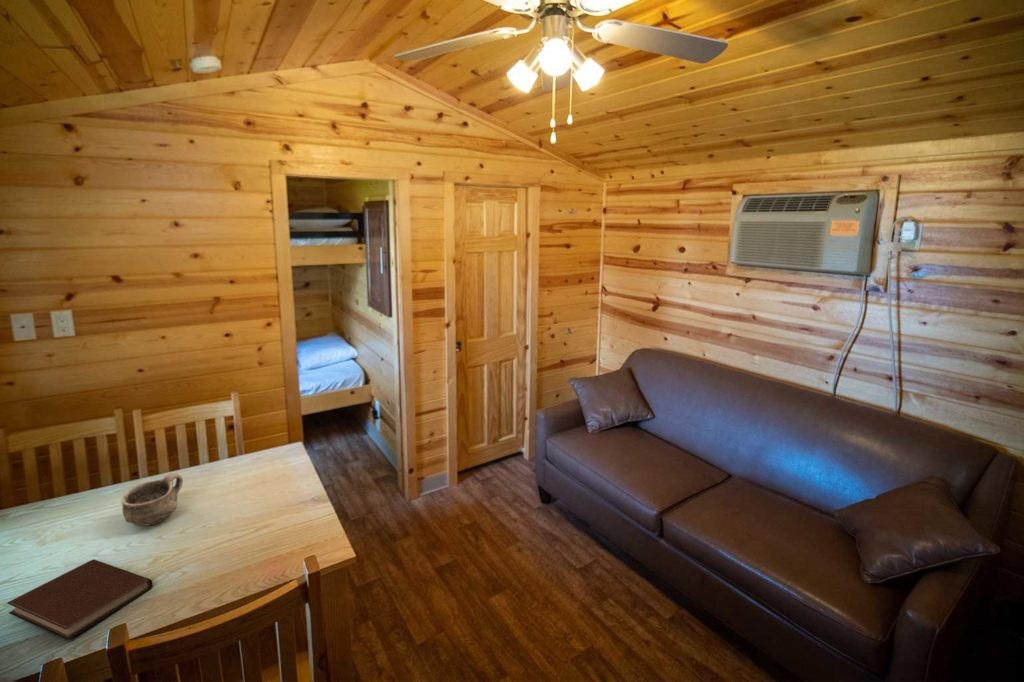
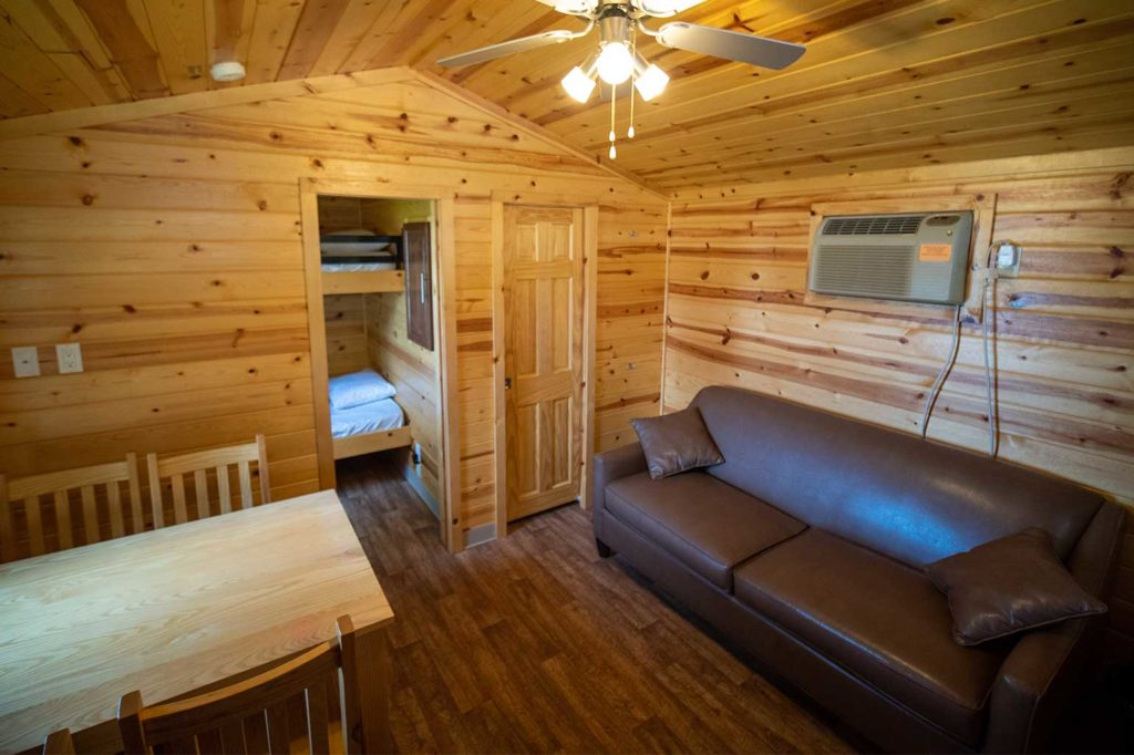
- notebook (82, 595)
- bowl (153, 499)
